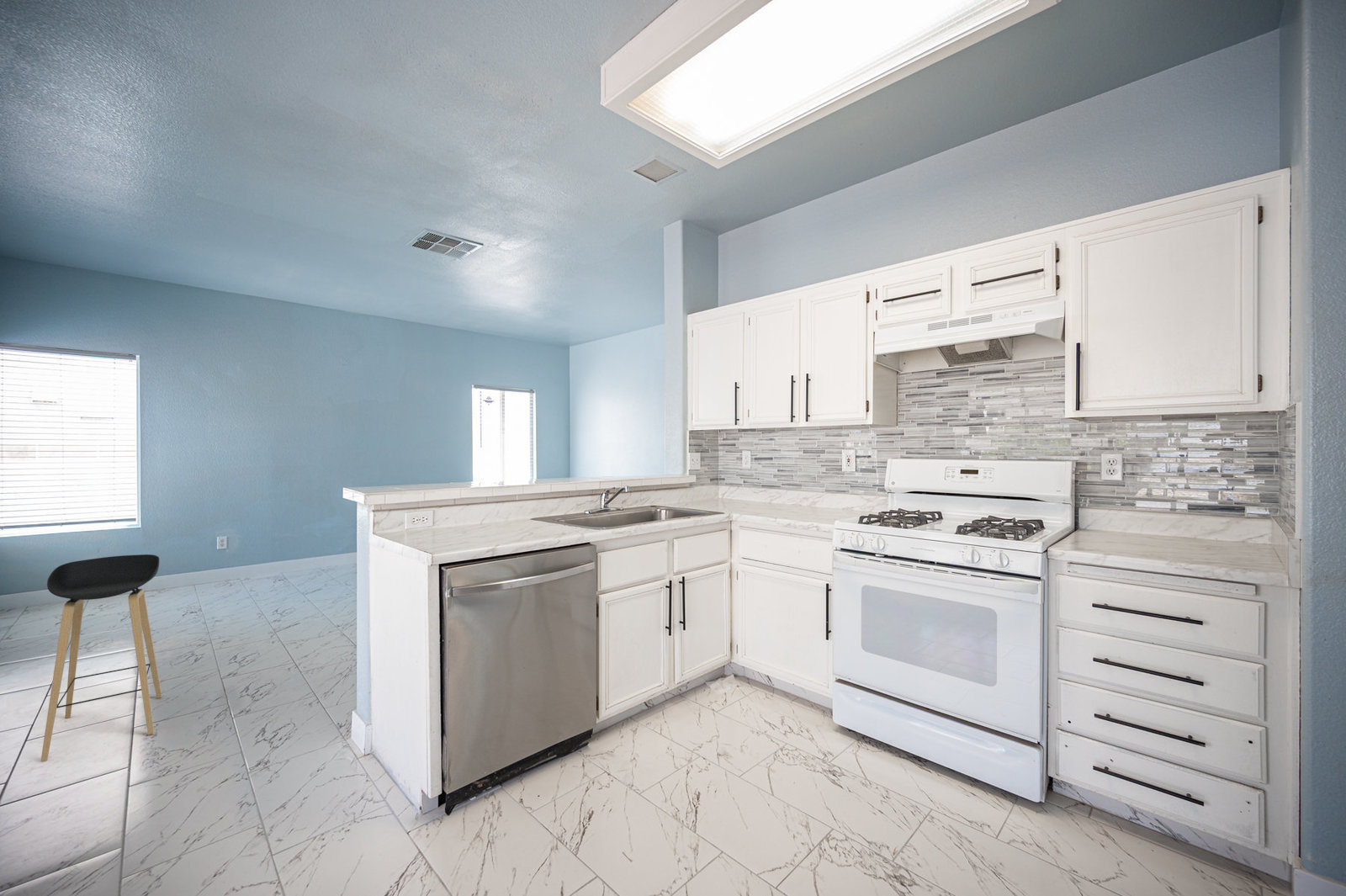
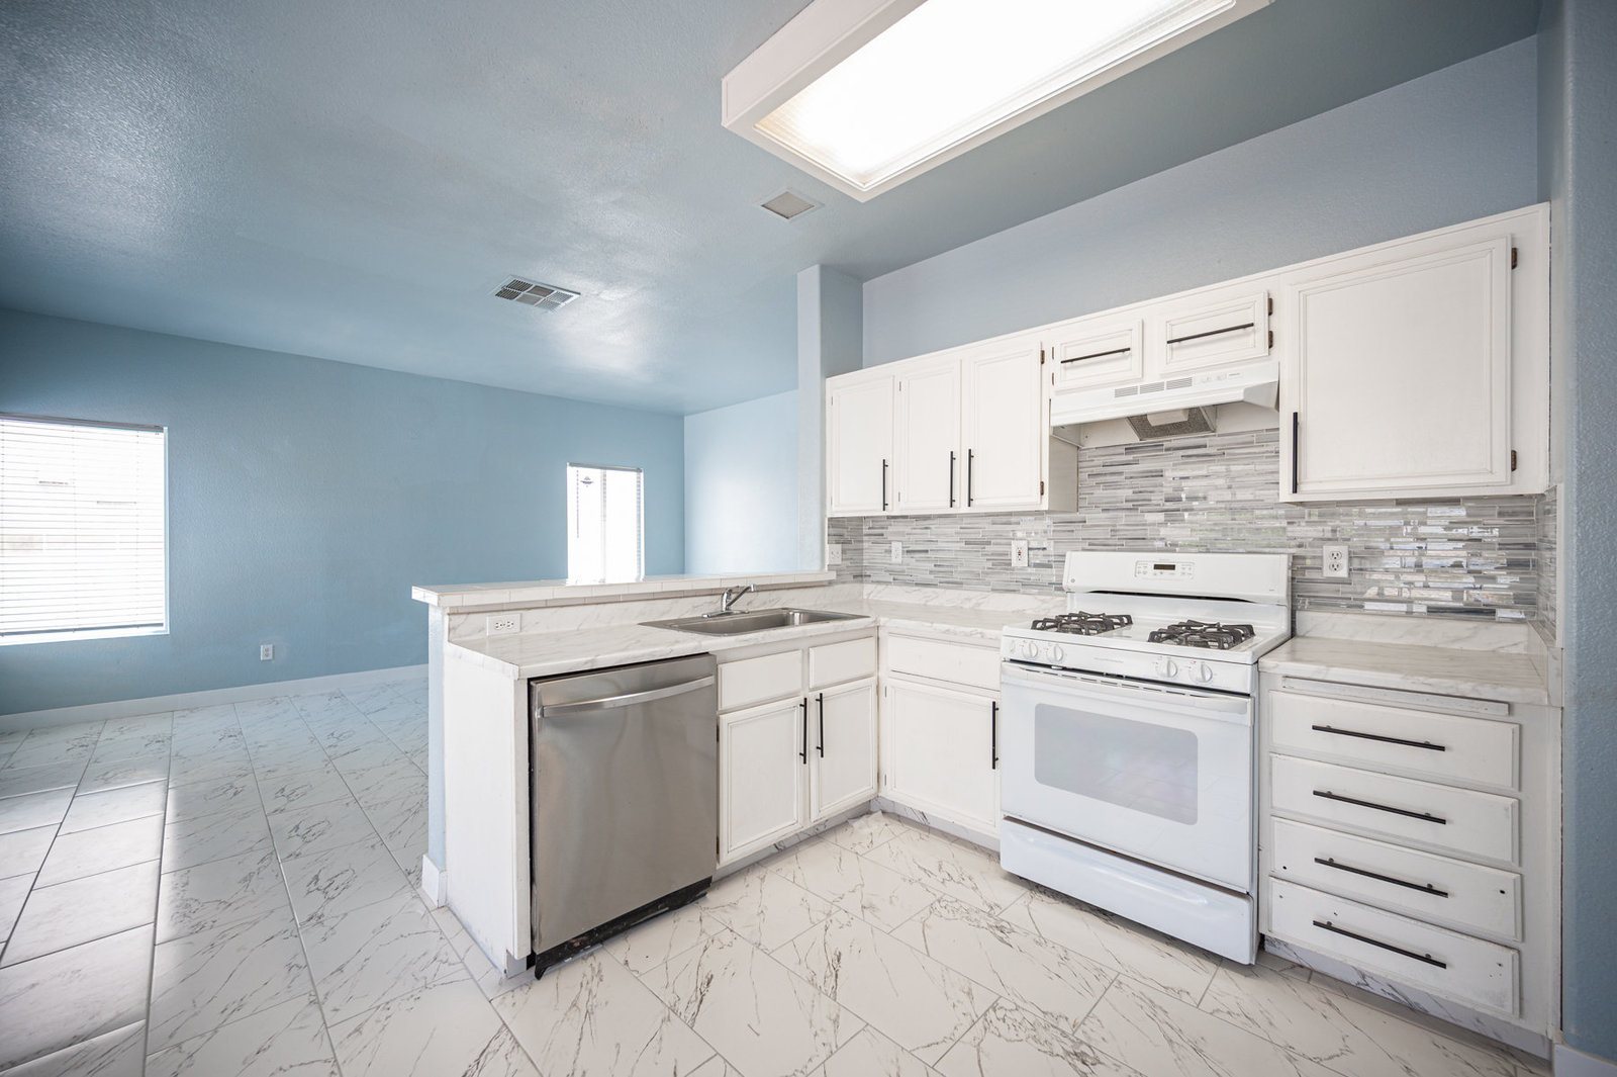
- stool (111, 671)
